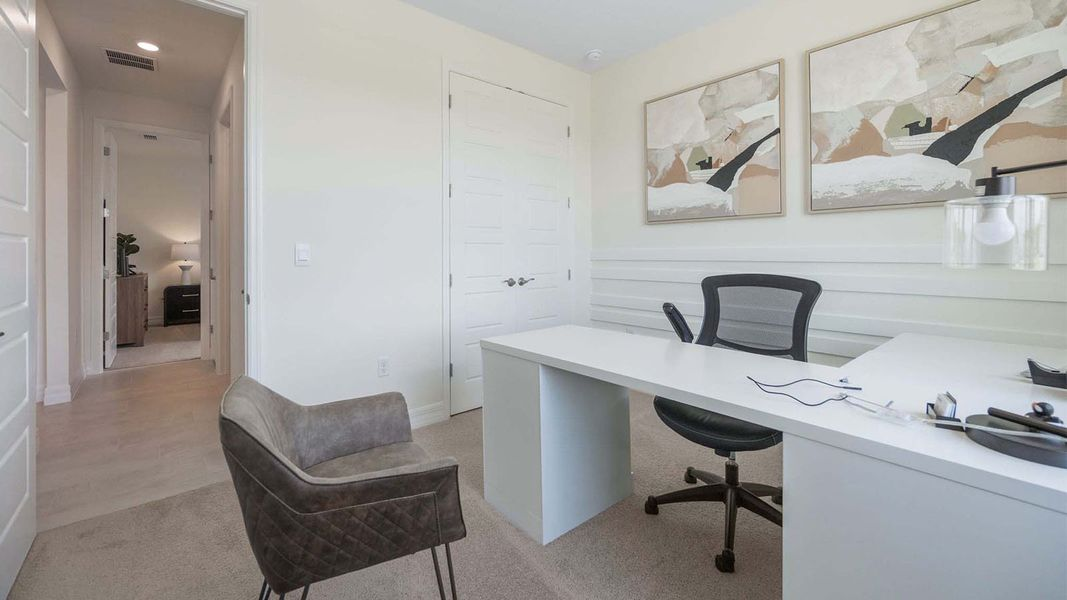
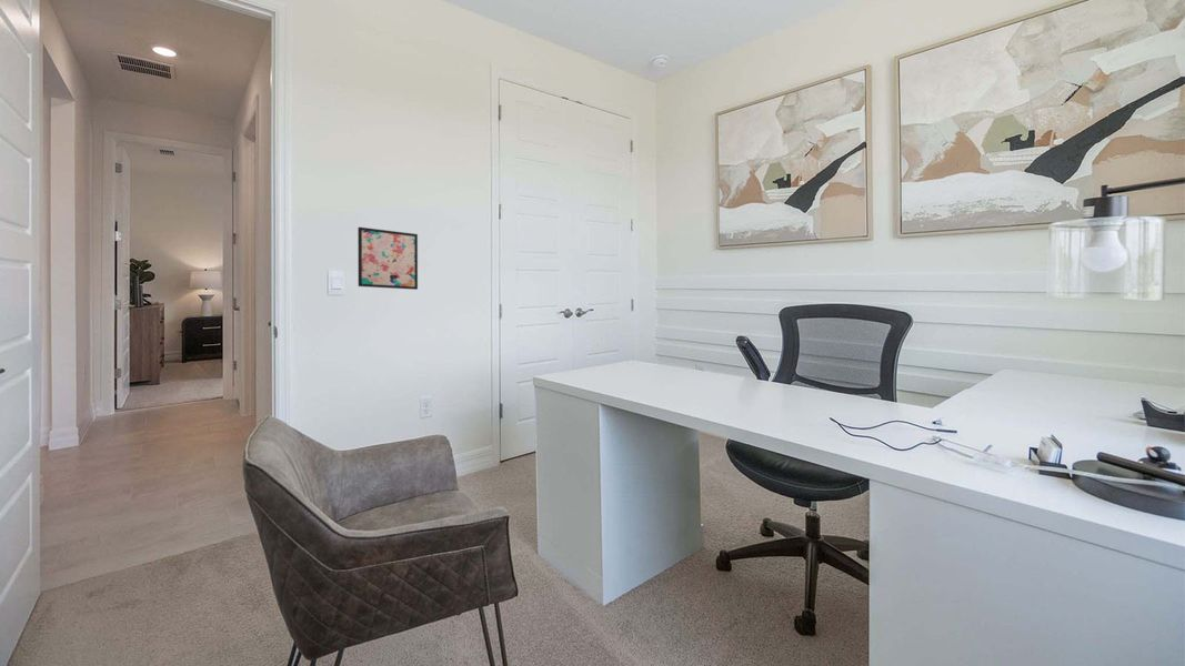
+ wall art (389, 259)
